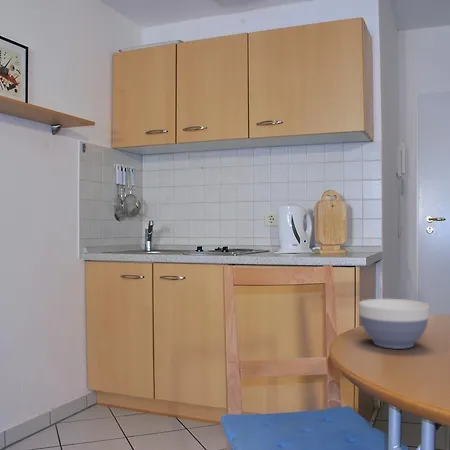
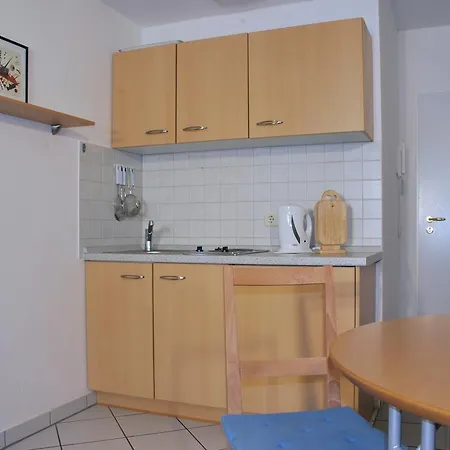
- bowl (393, 323)
